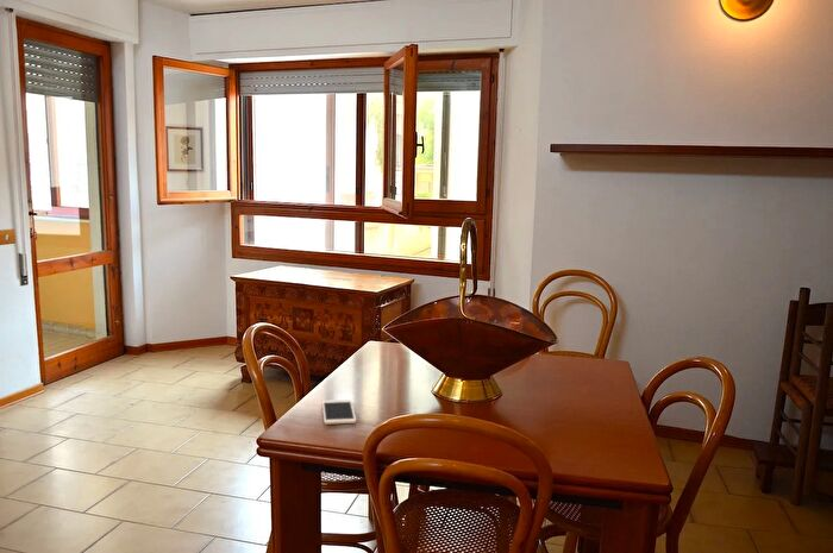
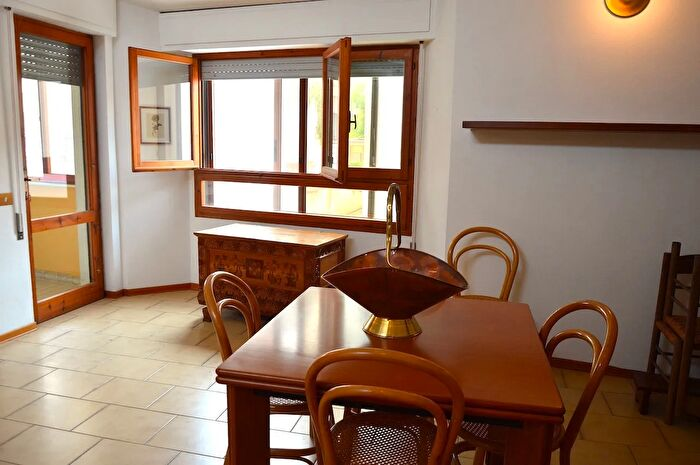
- cell phone (338, 410)
